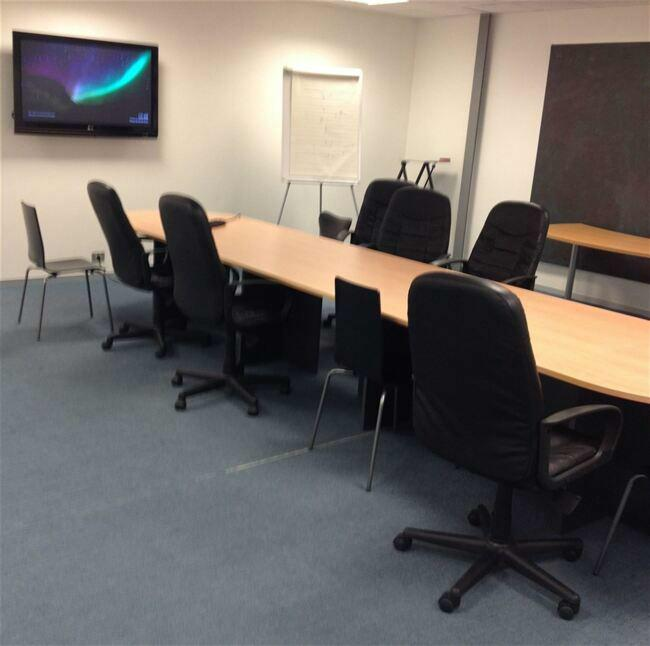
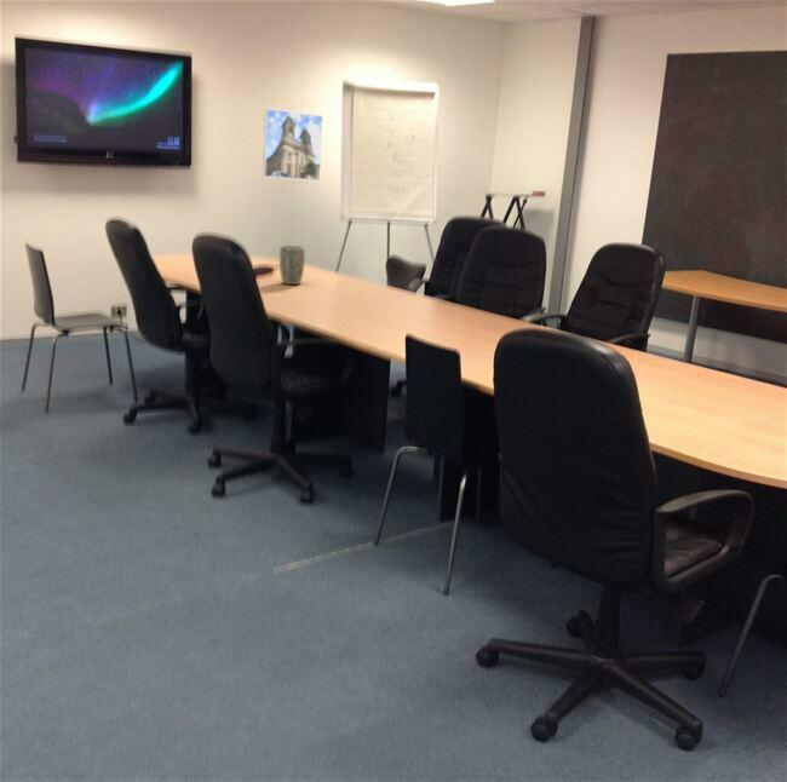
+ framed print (293, 145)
+ plant pot (292, 265)
